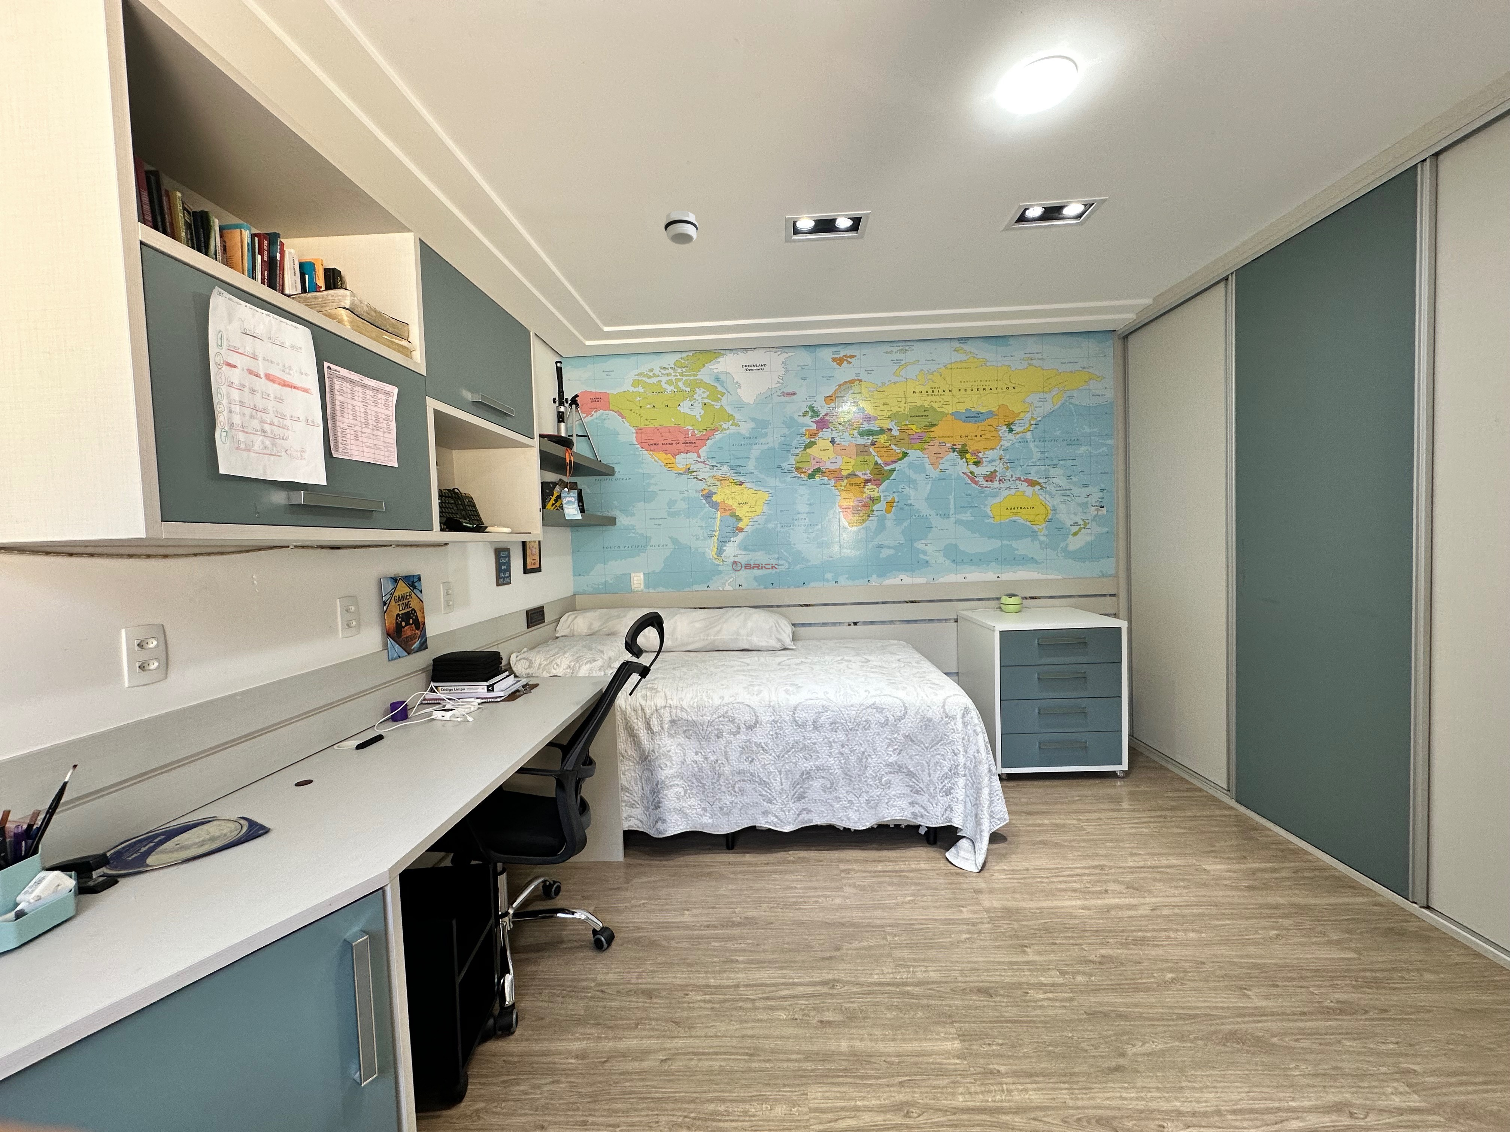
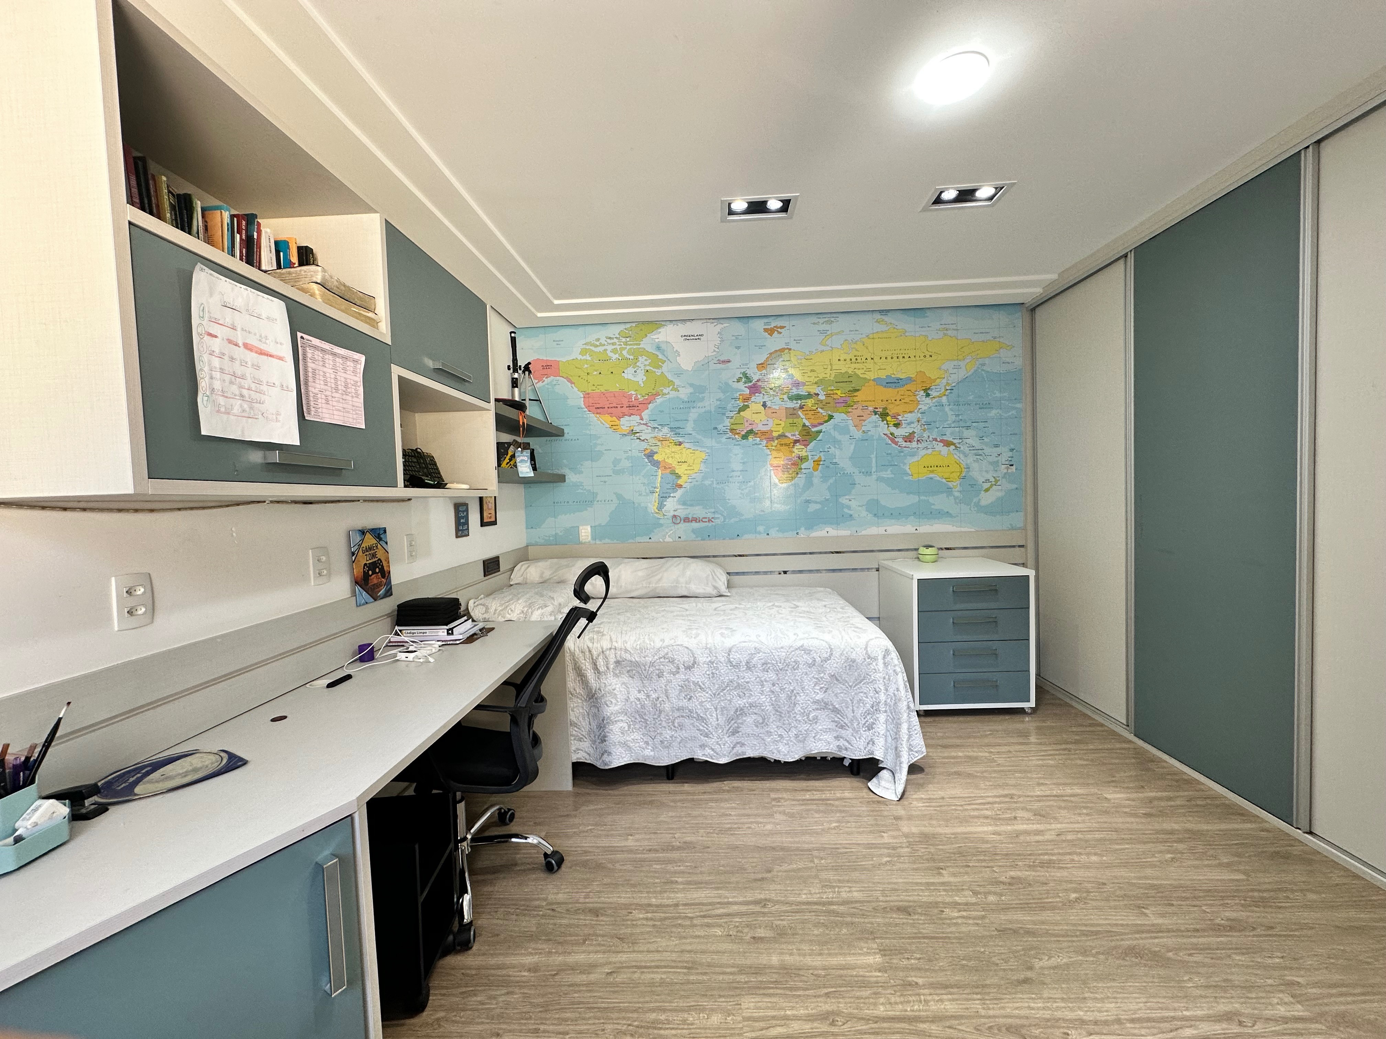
- smoke detector (681, 228)
